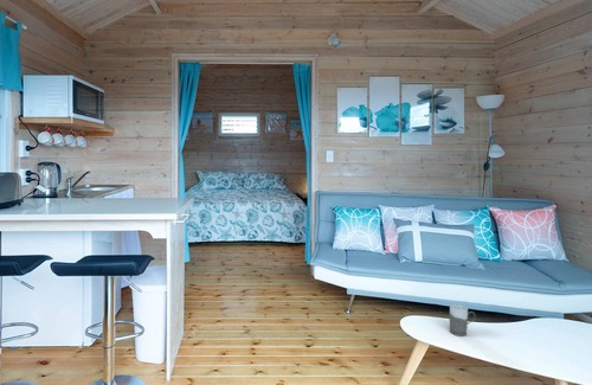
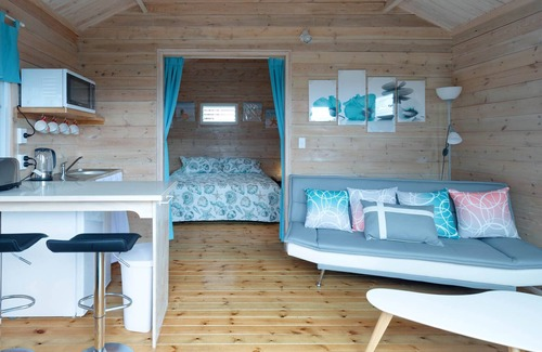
- mug (462, 319)
